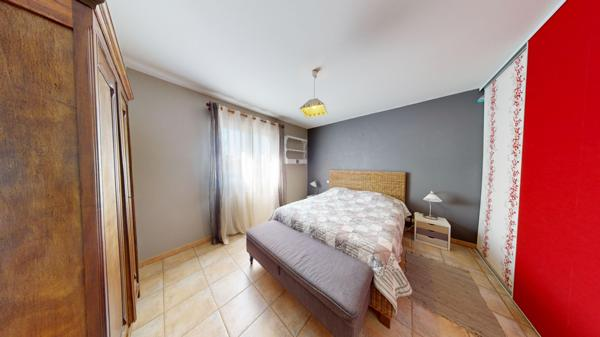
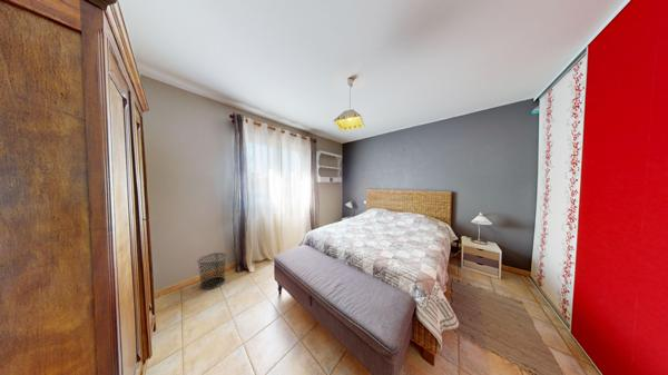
+ waste bin (213, 269)
